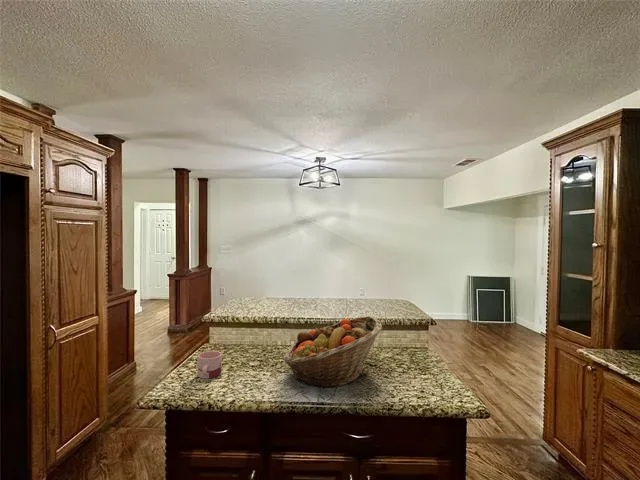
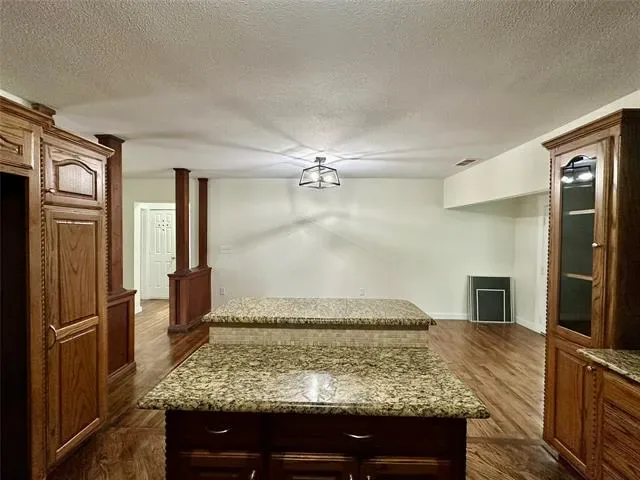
- mug (208, 365)
- fruit basket (333, 346)
